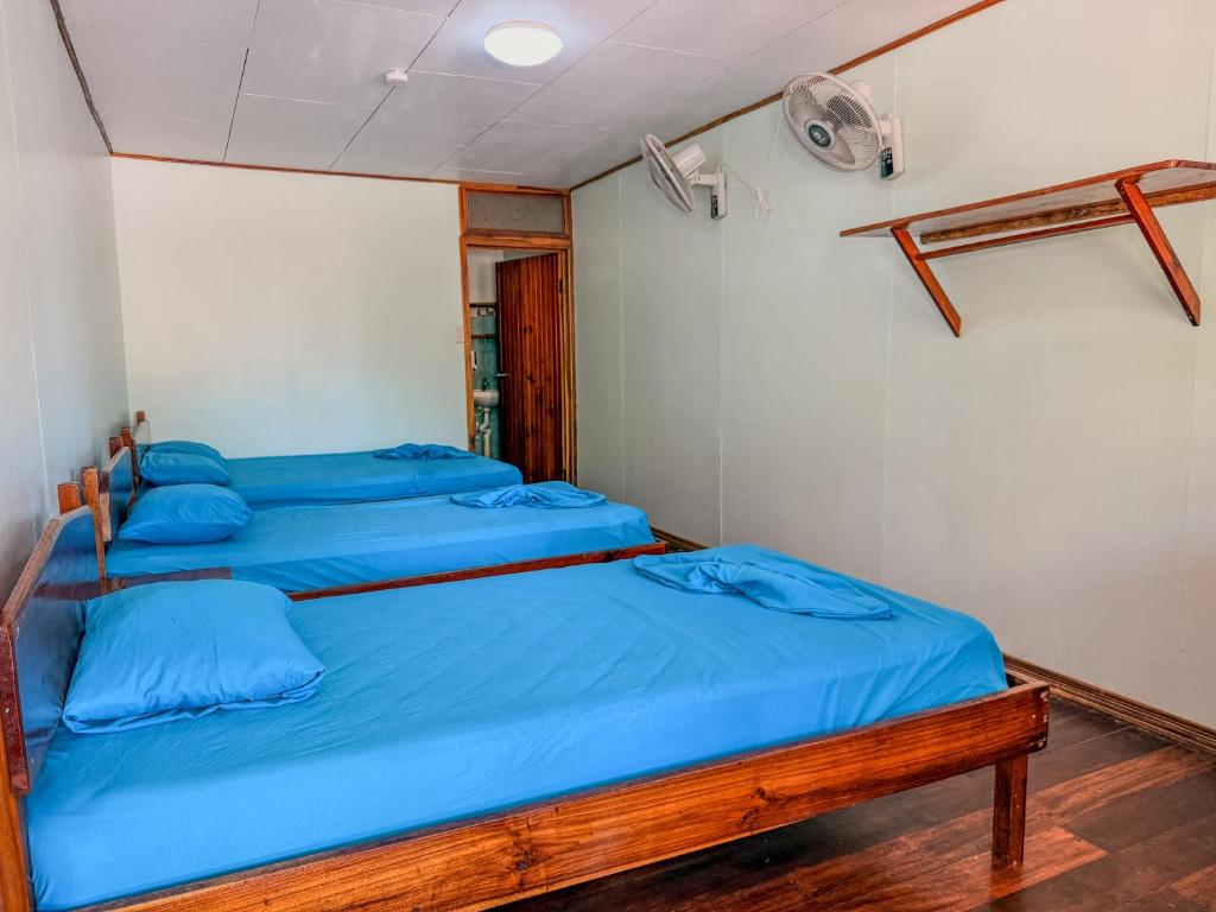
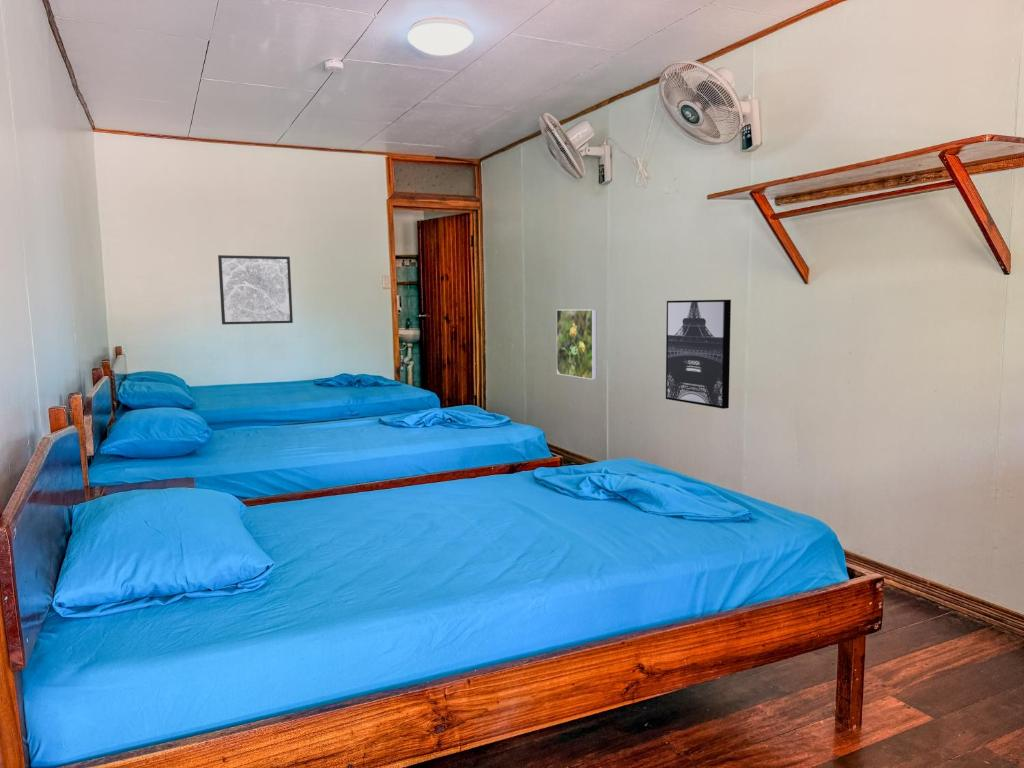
+ wall art (696, 352)
+ wall art (256, 290)
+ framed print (575, 343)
